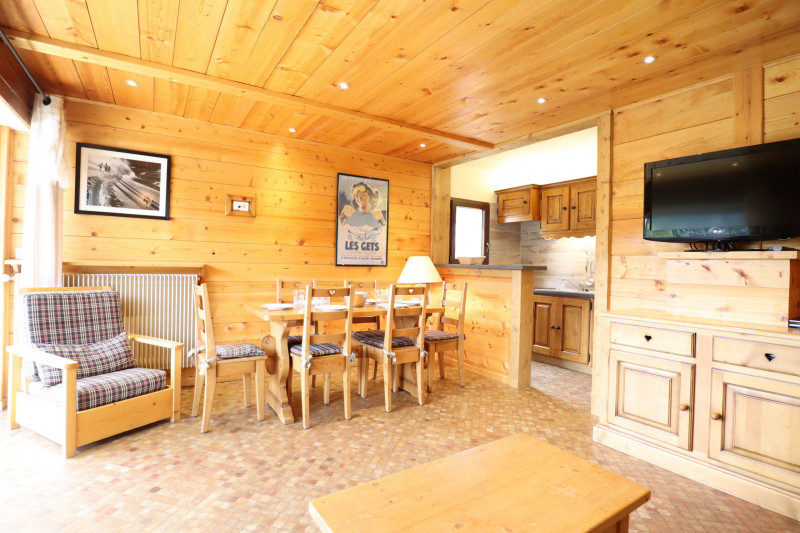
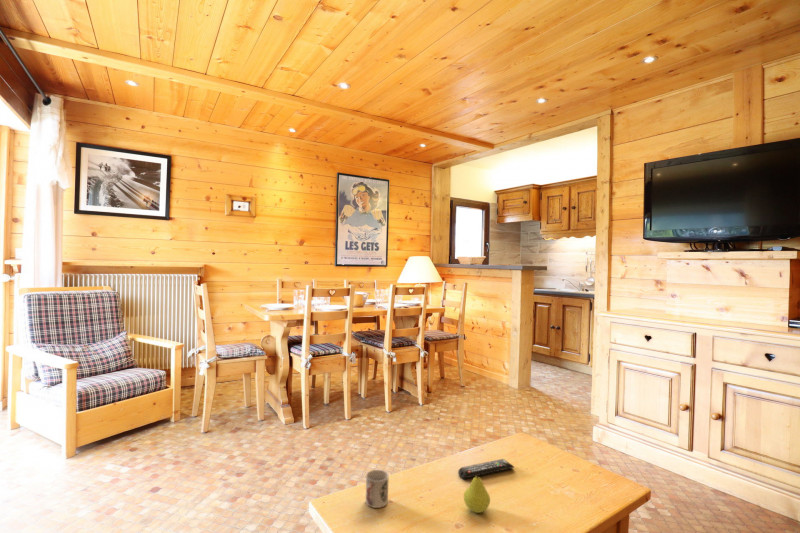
+ cup (374, 490)
+ fruit (477, 491)
+ remote control (486, 468)
